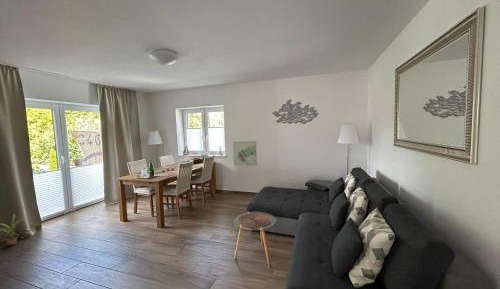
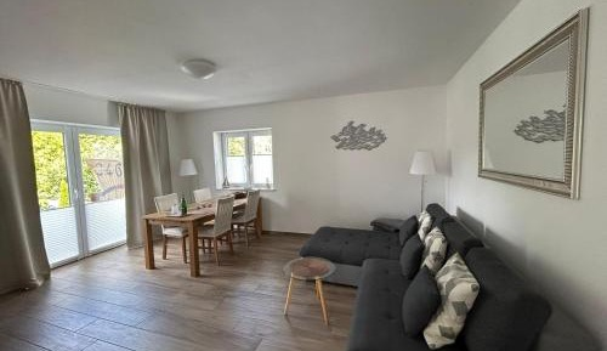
- wall art (245, 153)
- potted plant (12, 230)
